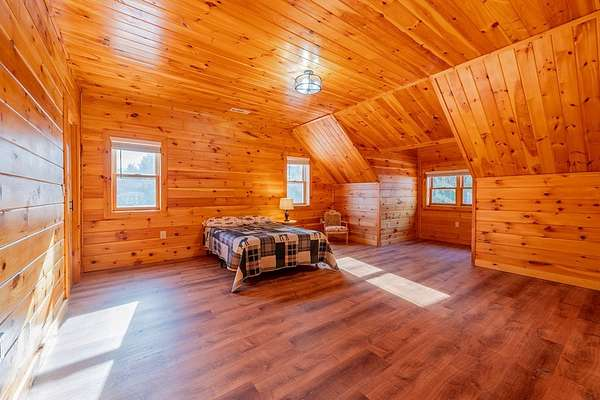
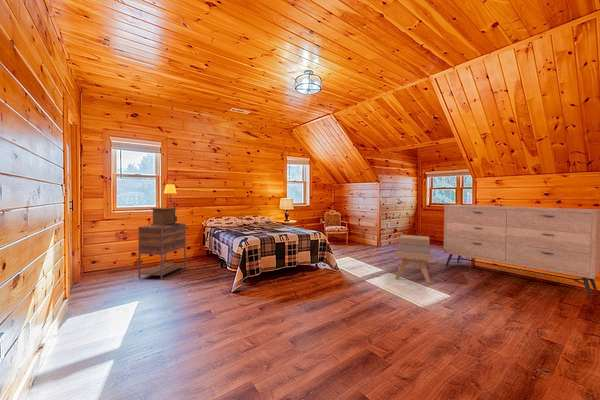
+ bench (413, 256)
+ table lamp (167, 204)
+ dresser (511, 241)
+ nightstand (164, 249)
